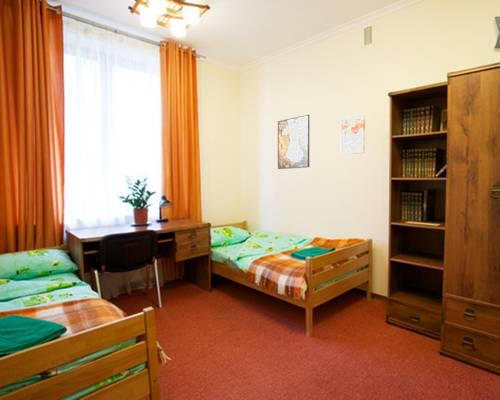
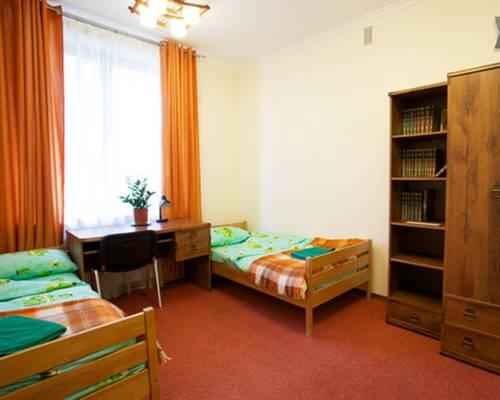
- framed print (292, 143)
- wall art (352, 135)
